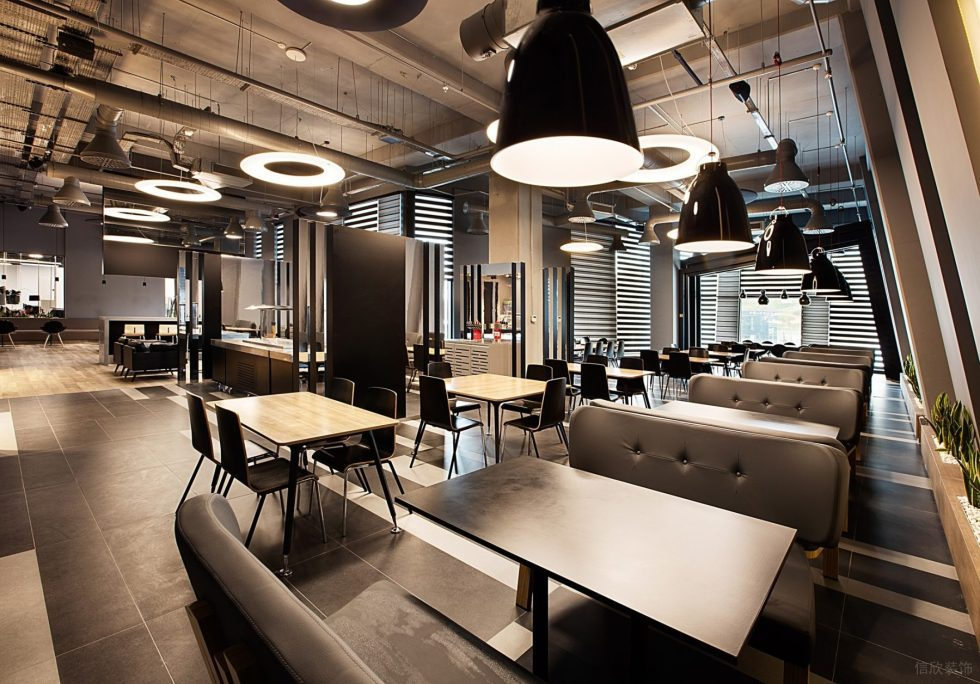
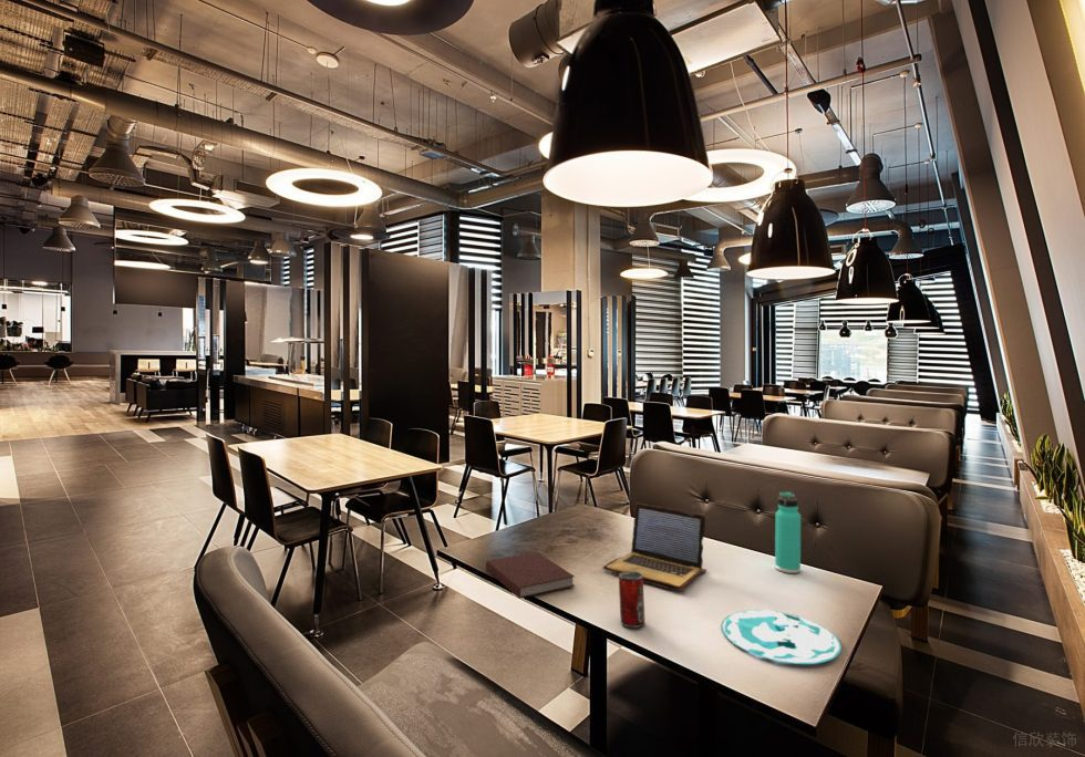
+ thermos bottle (787, 530)
+ plate (778, 629)
+ notebook (528, 572)
+ laptop (654, 542)
+ beverage can (631, 598)
